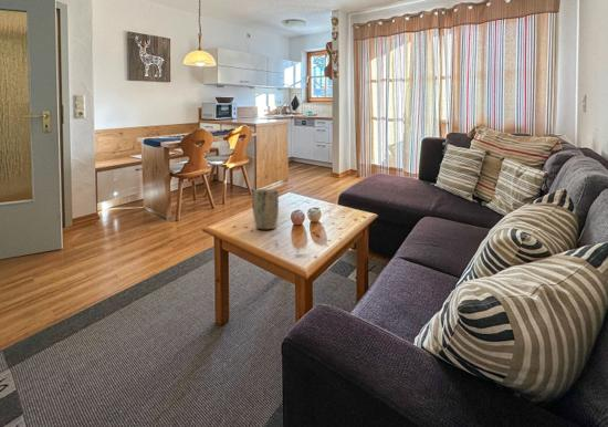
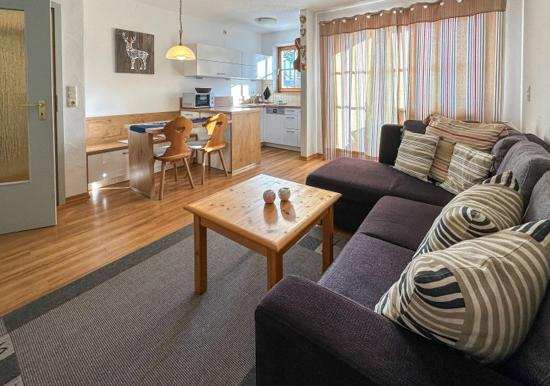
- plant pot (265, 208)
